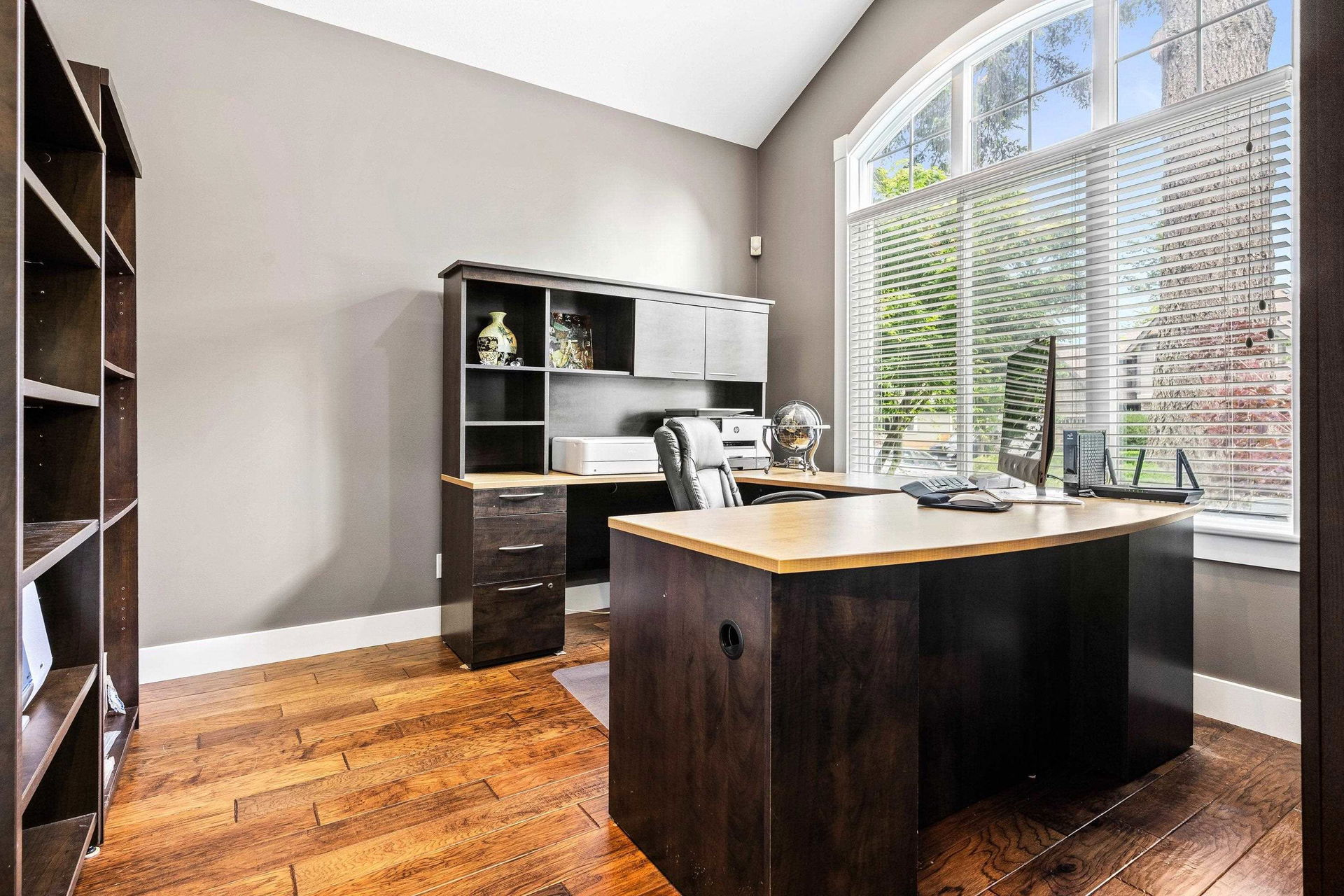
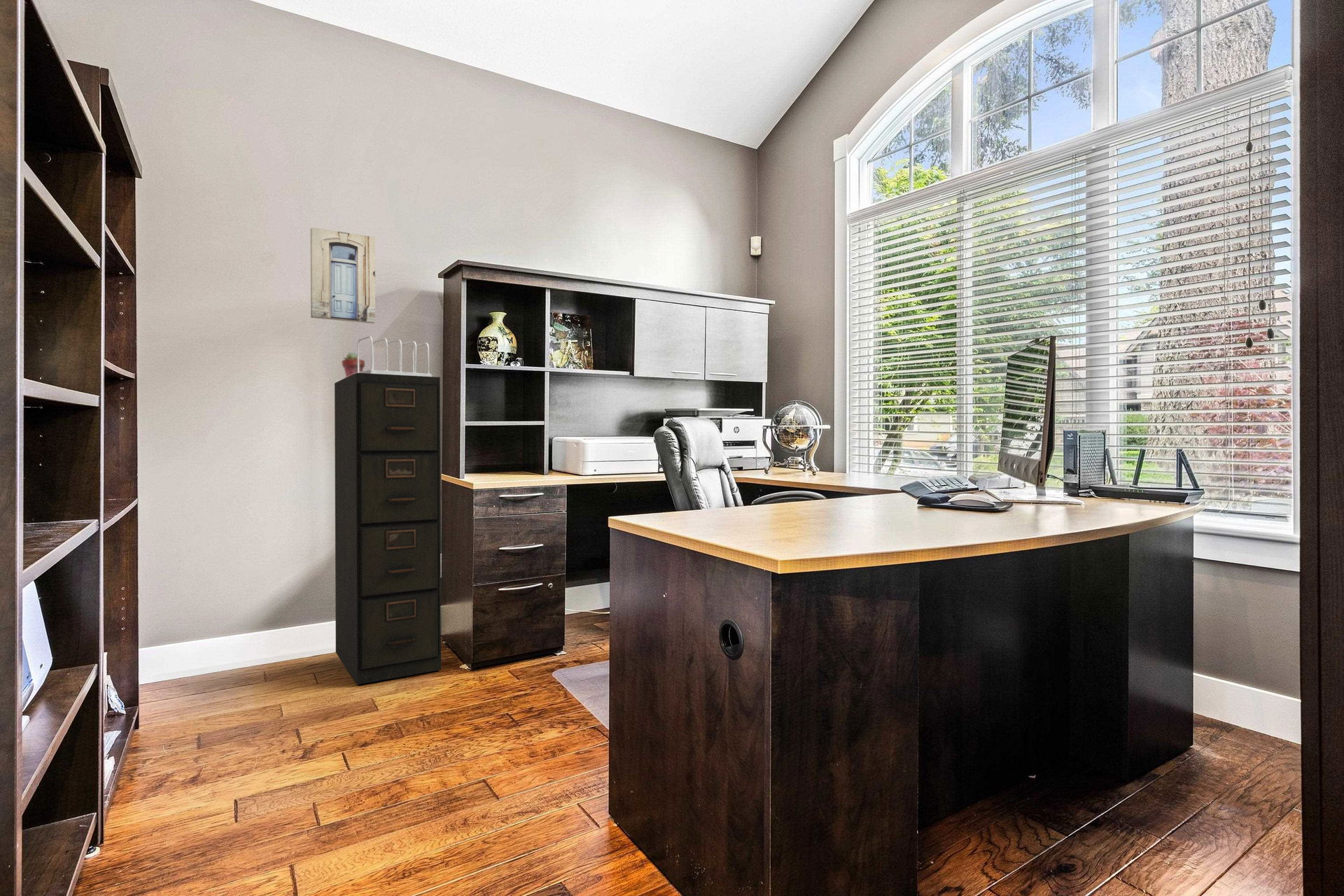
+ filing cabinet (386, 521)
+ wall art (343, 276)
+ potted succulent (353, 365)
+ file sorter (399, 358)
